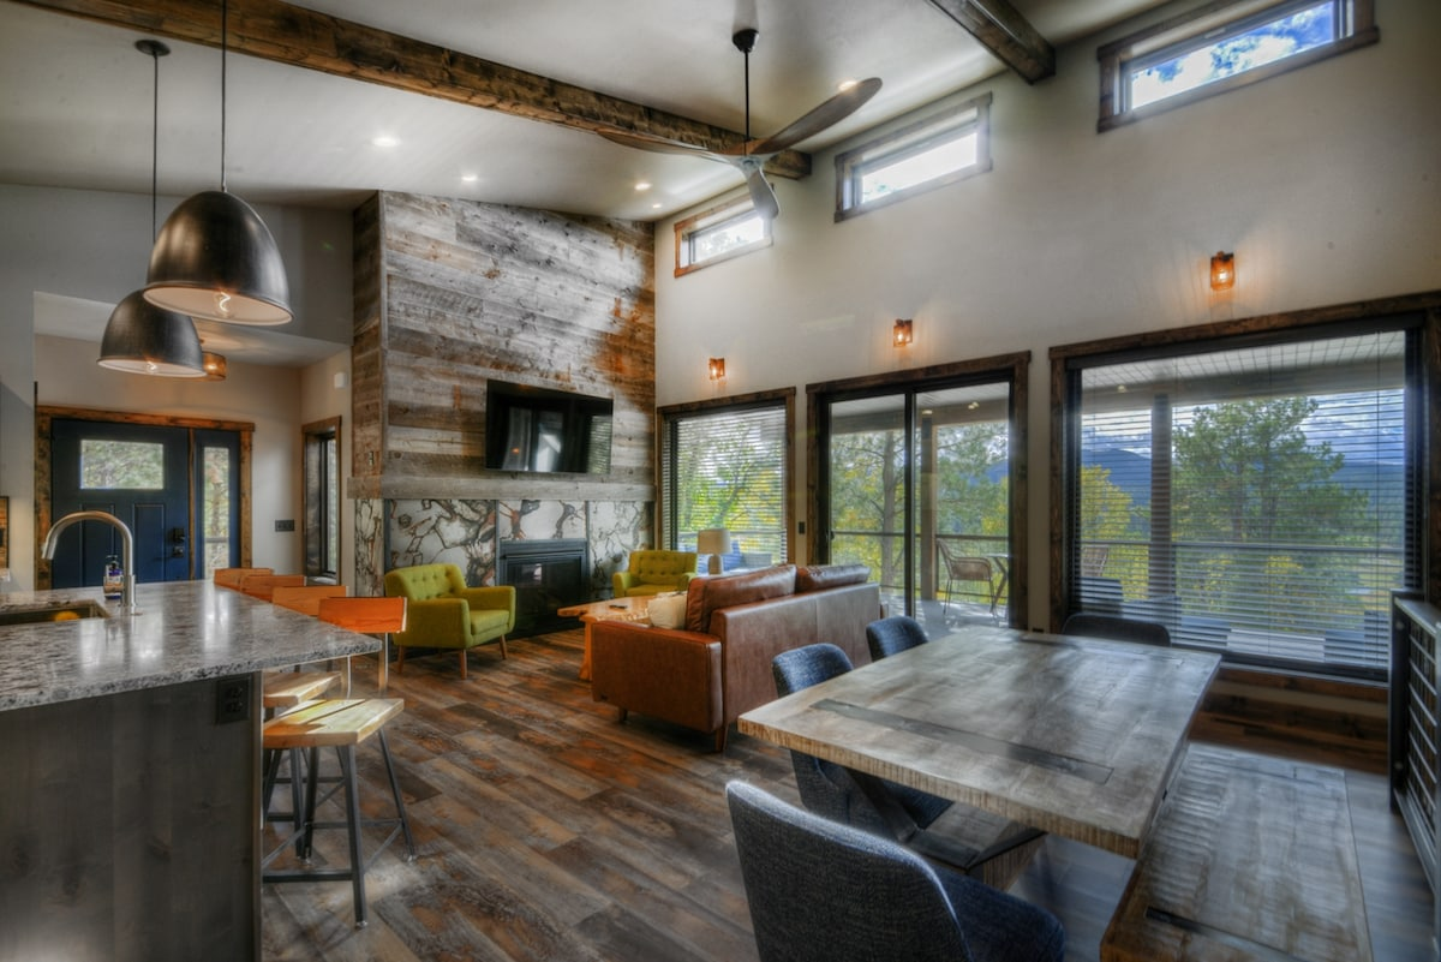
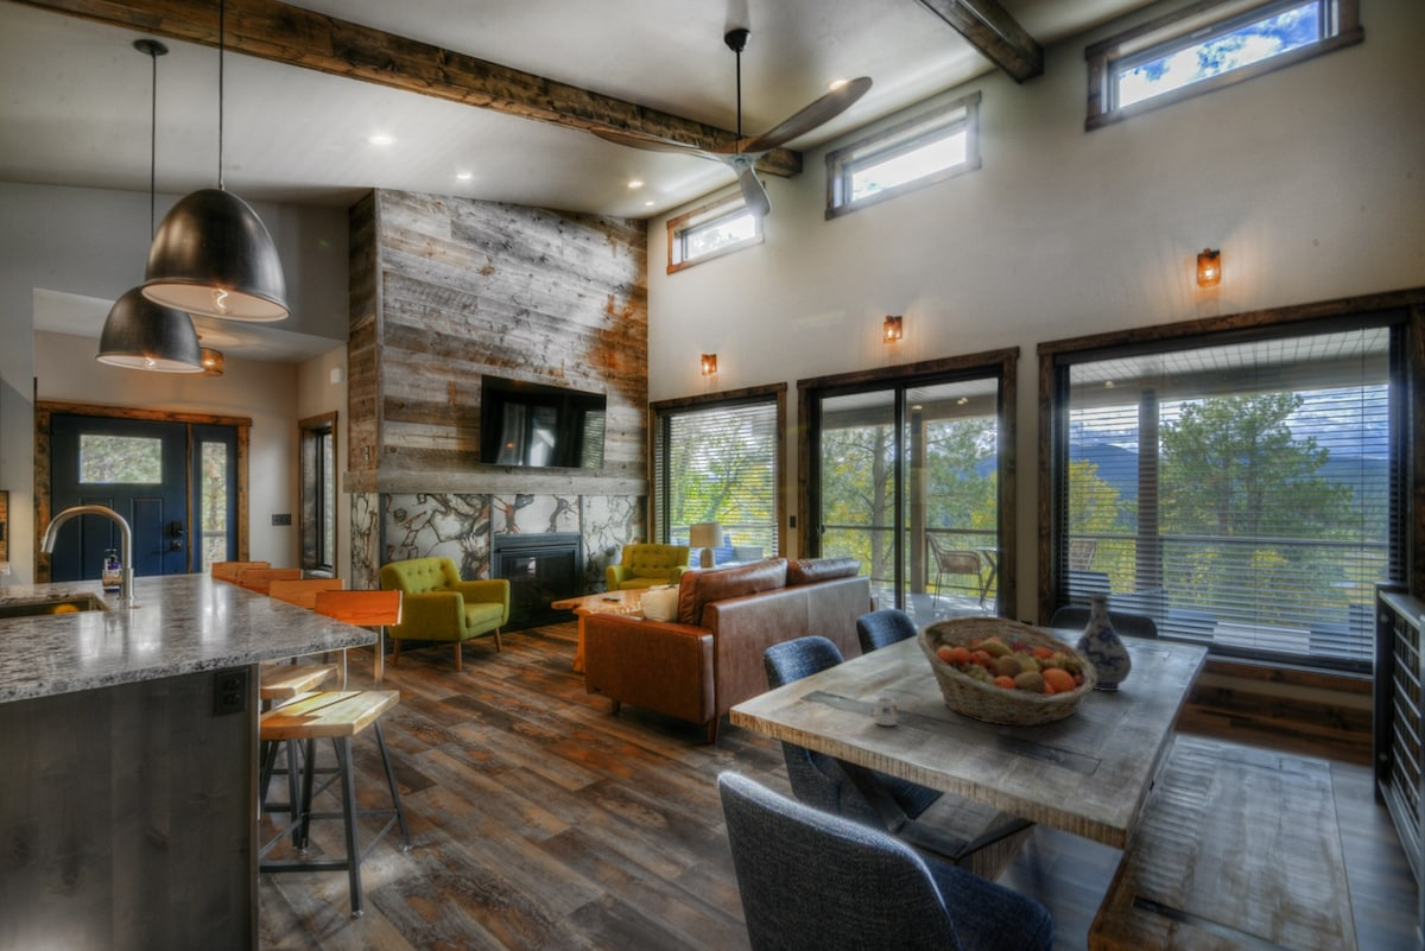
+ mug (876, 708)
+ fruit basket (1003, 666)
+ vase (1101, 640)
